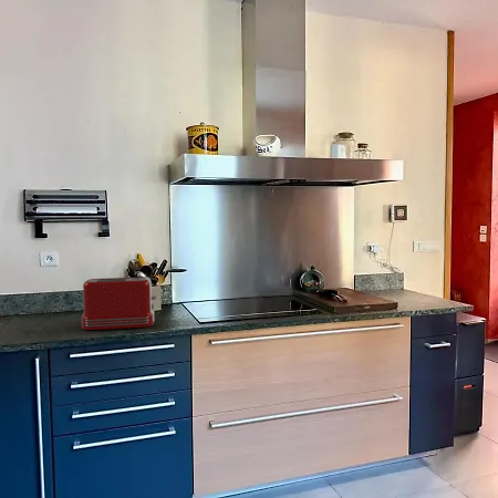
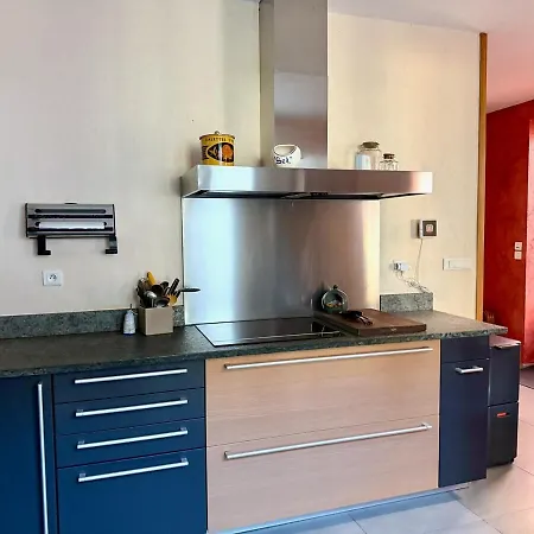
- toaster (117, 301)
